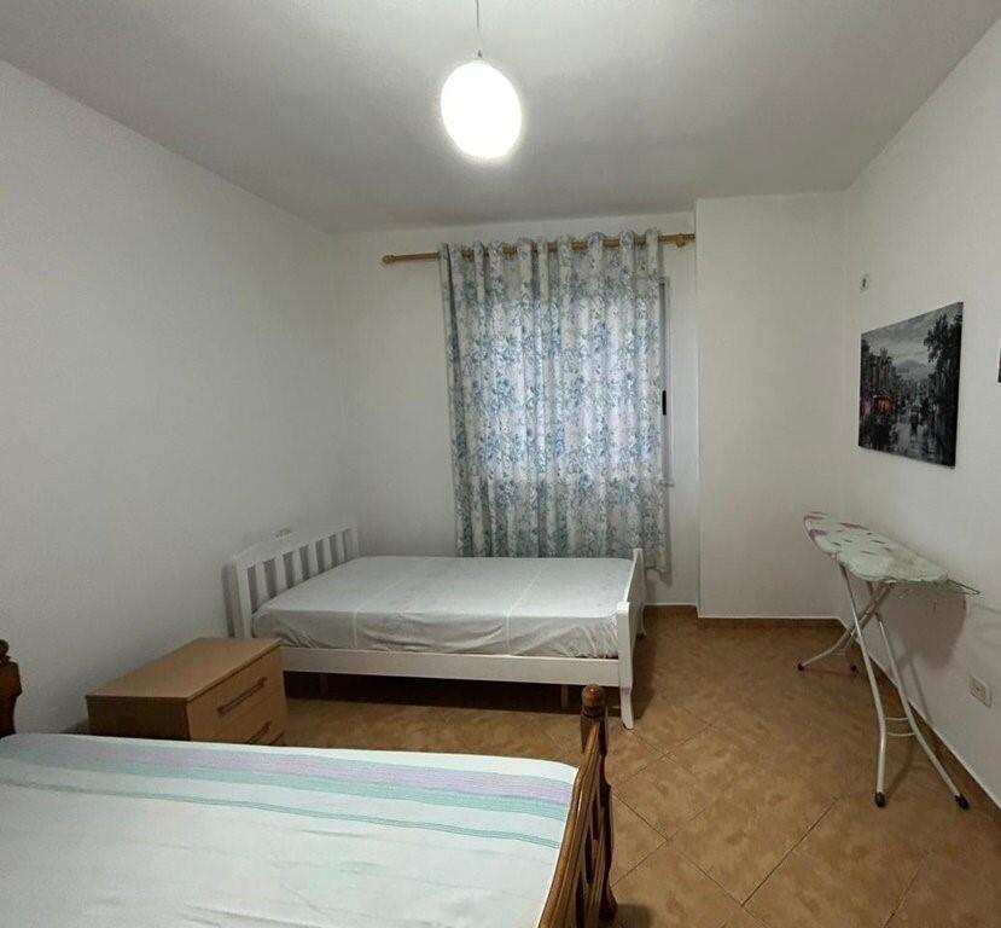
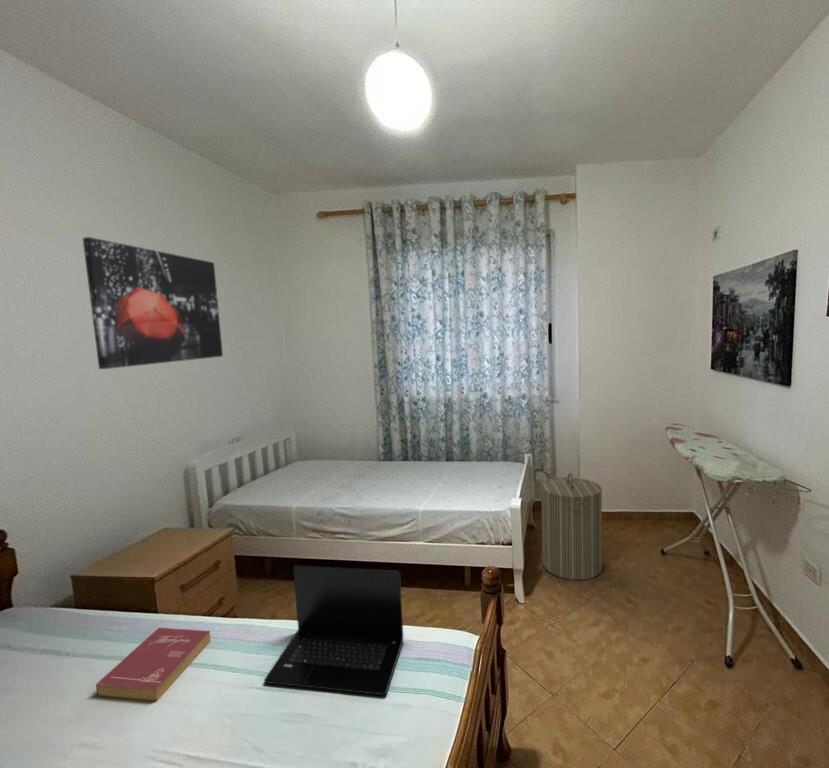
+ laundry hamper (571, 520)
+ wall art (165, 307)
+ laptop (335, 624)
+ book (158, 661)
